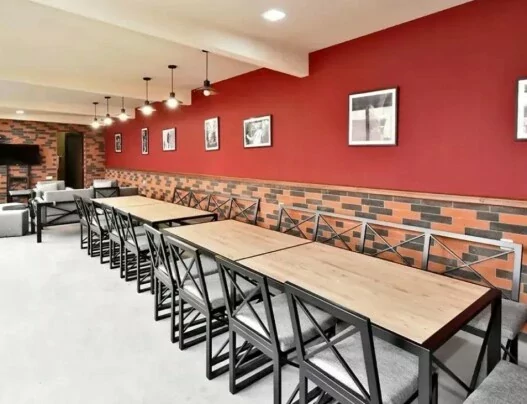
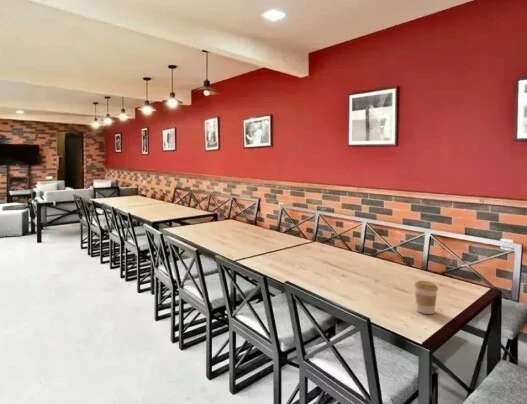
+ coffee cup (426, 296)
